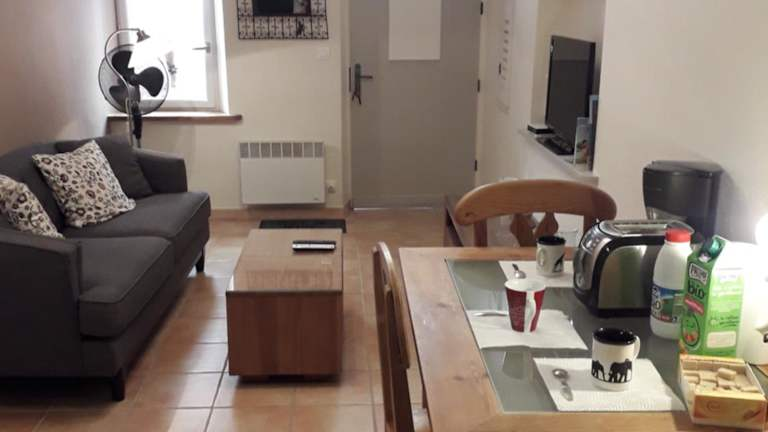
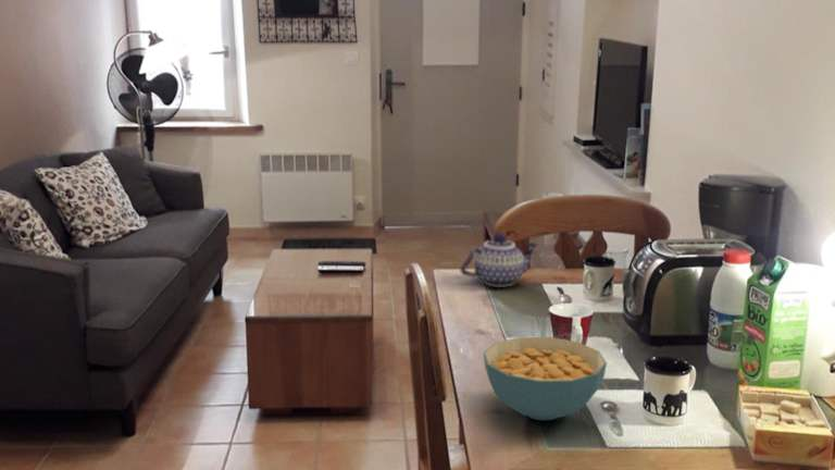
+ cereal bowl (543, 385)
+ teapot (500, 258)
